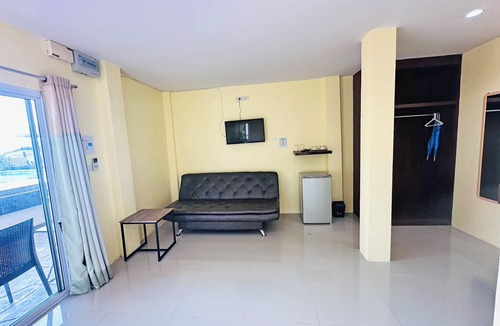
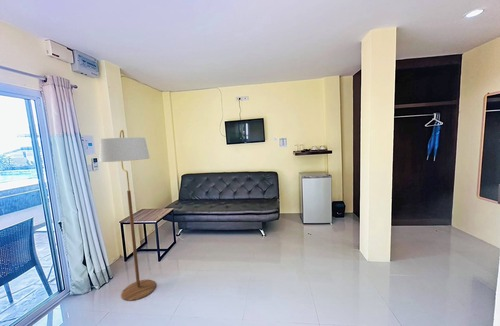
+ floor lamp (130, 211)
